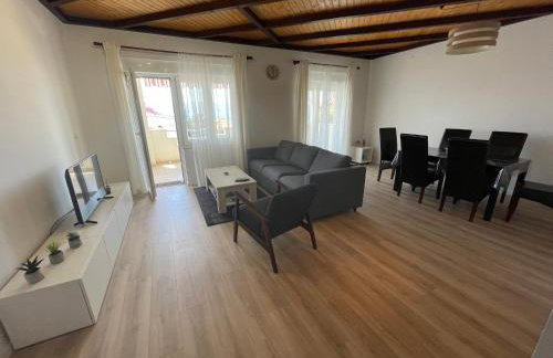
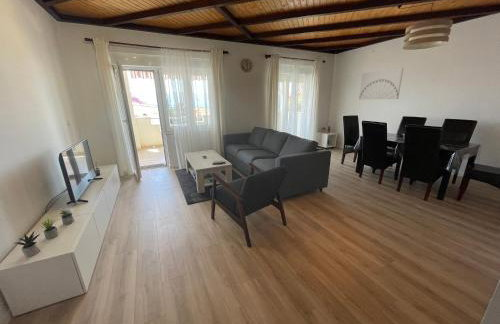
+ wall art (379, 85)
